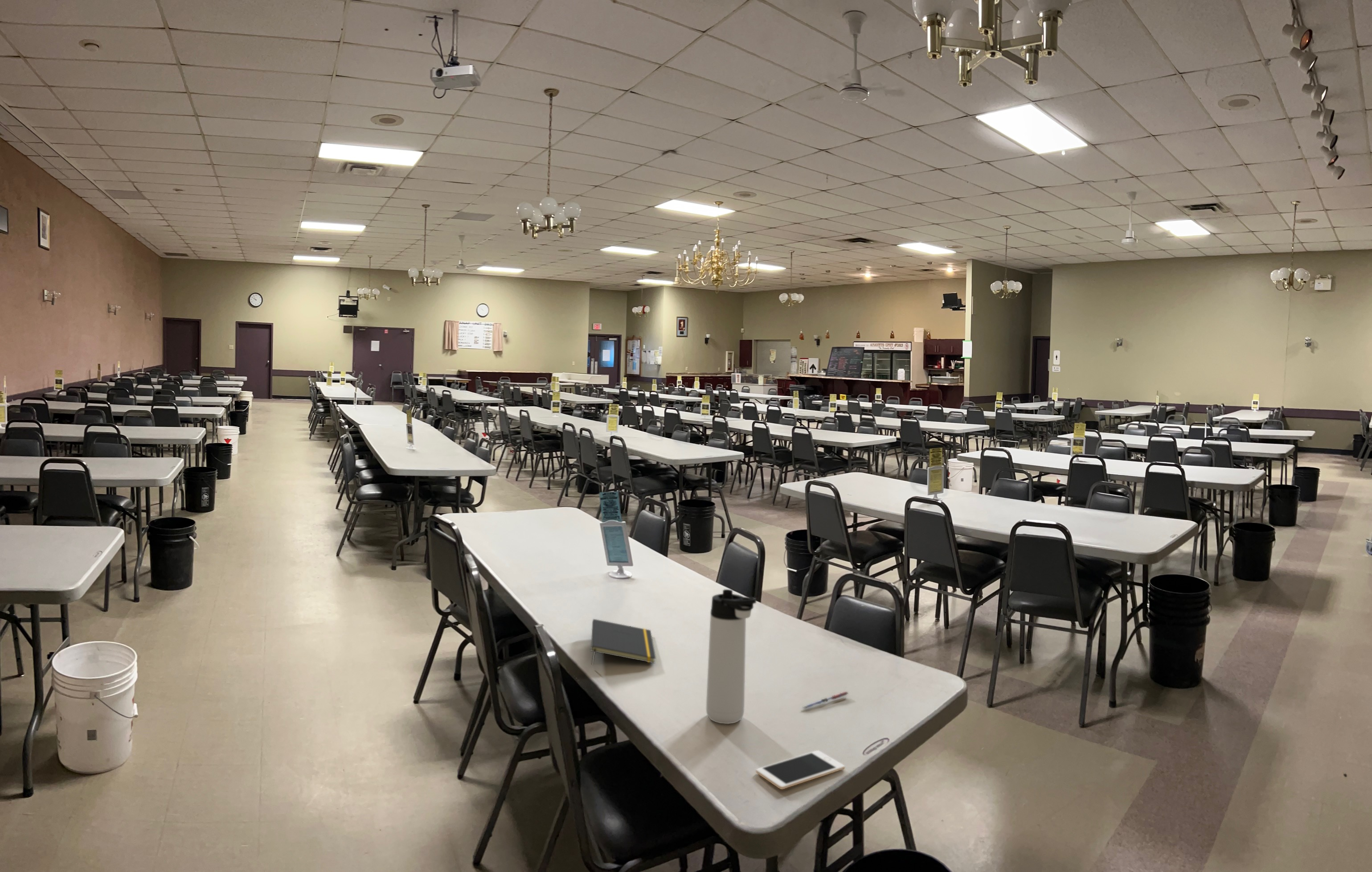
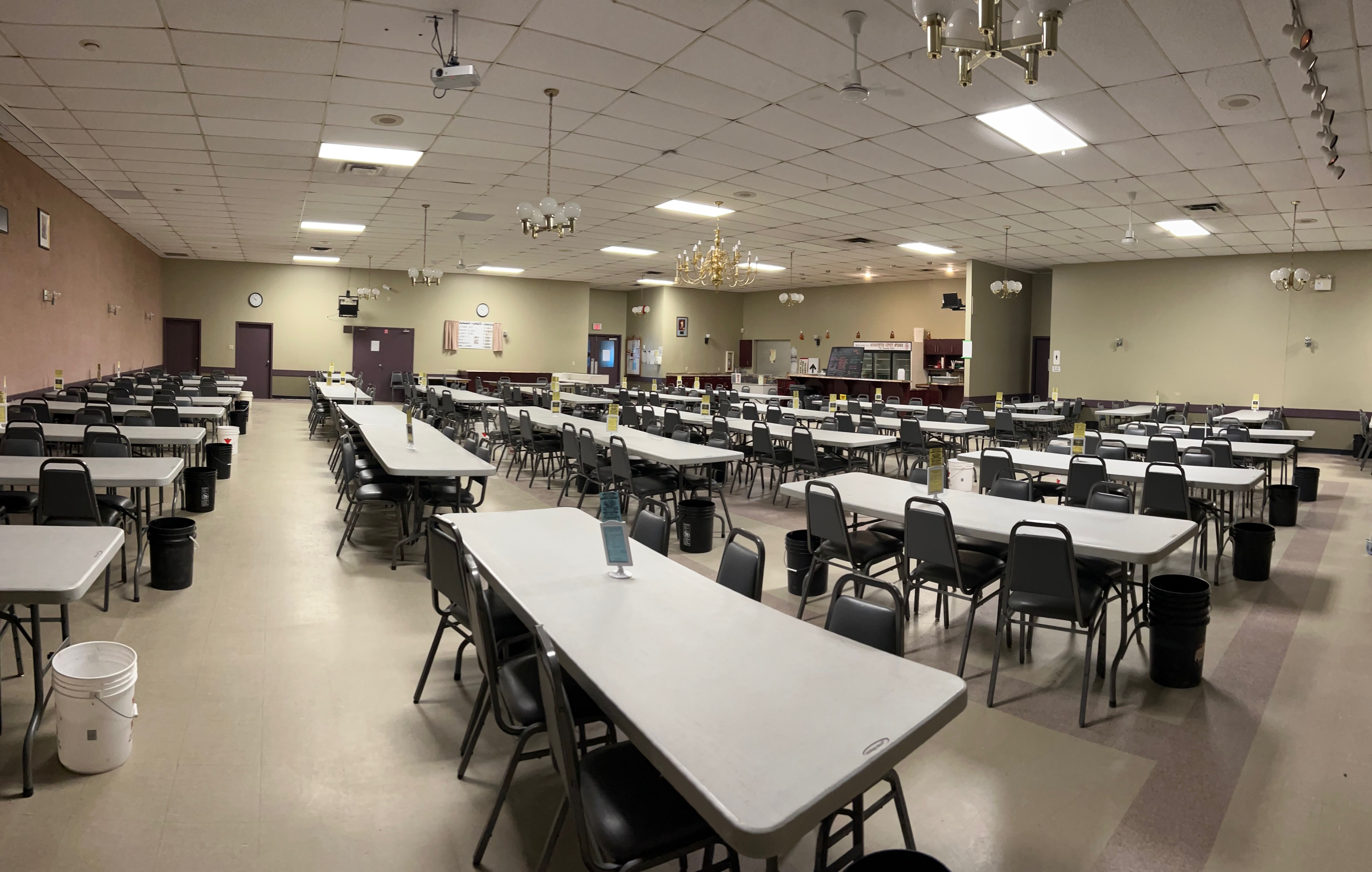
- cell phone (800, 769)
- thermos bottle (732, 657)
- pen (825, 699)
- notepad (622, 640)
